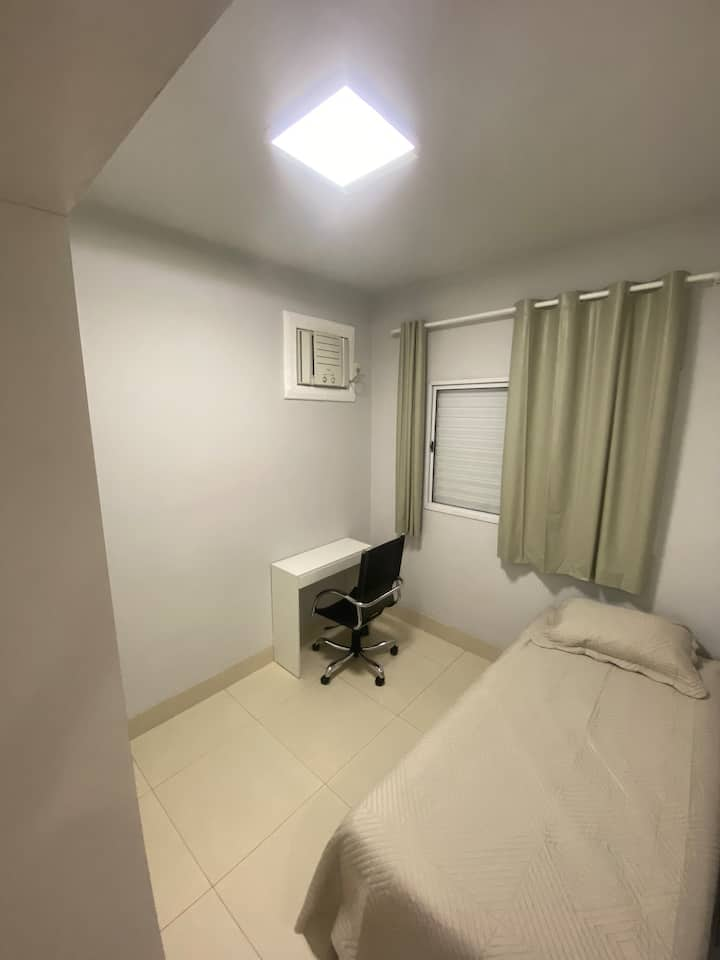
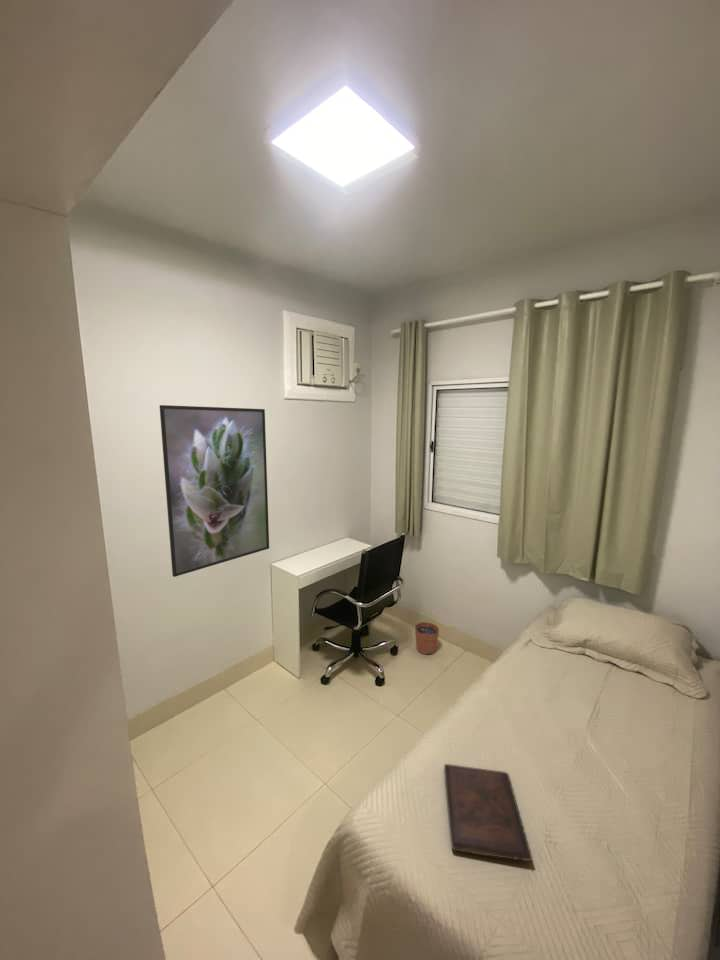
+ plant pot (426, 633)
+ book (482, 806)
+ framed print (221, 486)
